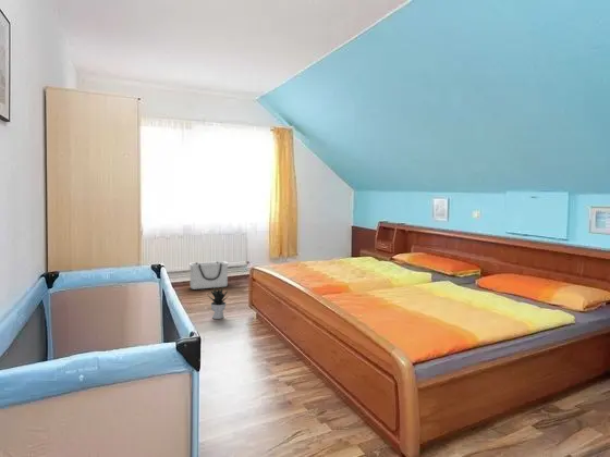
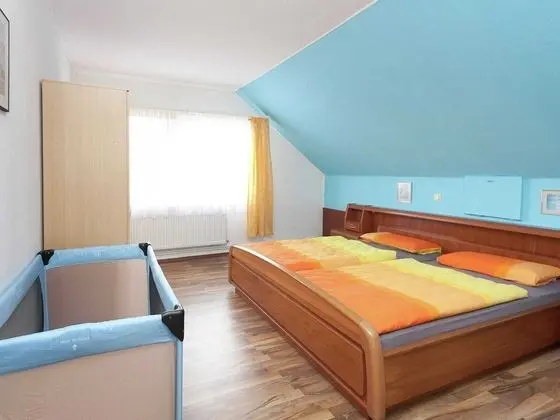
- potted plant (217, 301)
- storage bin (208, 274)
